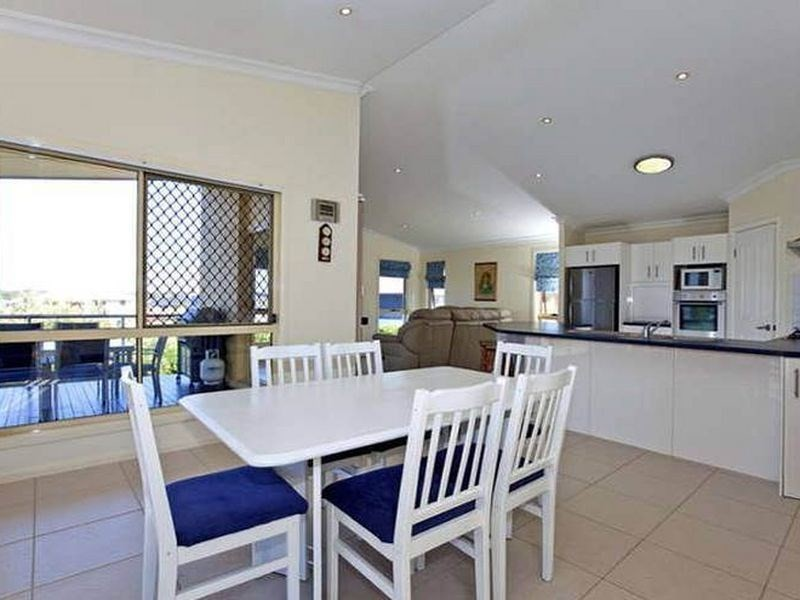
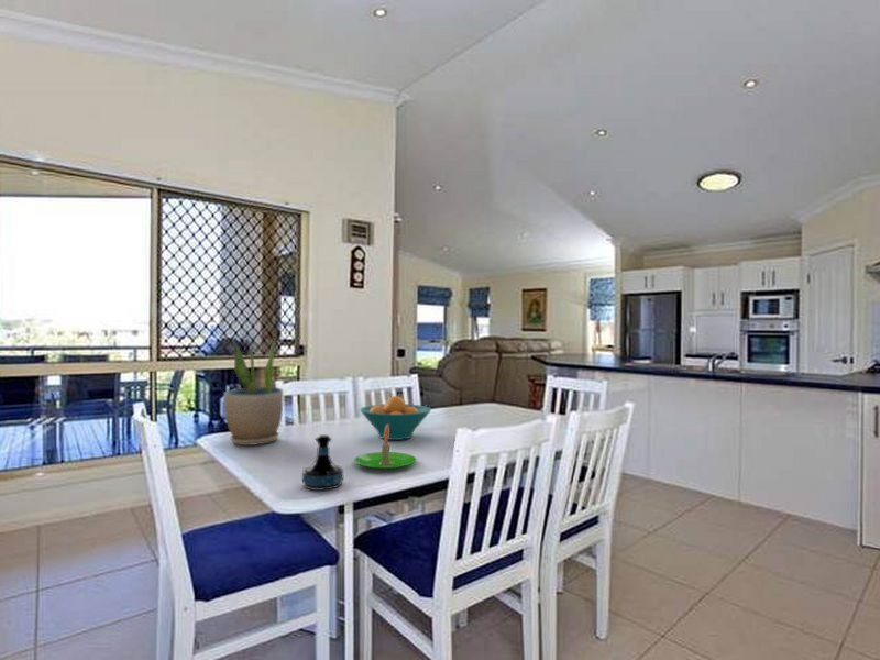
+ potted plant (254, 388)
+ tequila bottle (322, 460)
+ fruit bowl (395, 416)
+ candle (385, 443)
